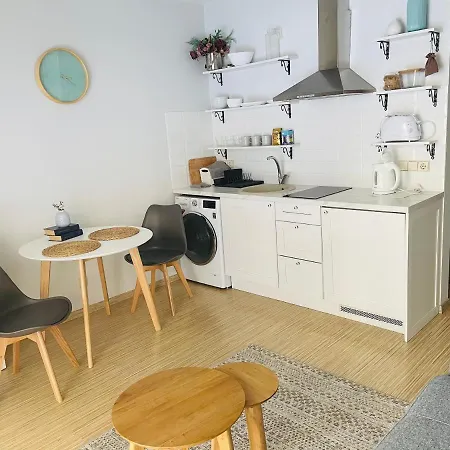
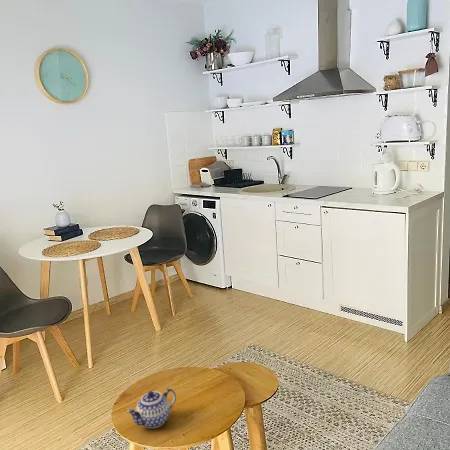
+ teapot (152, 406)
